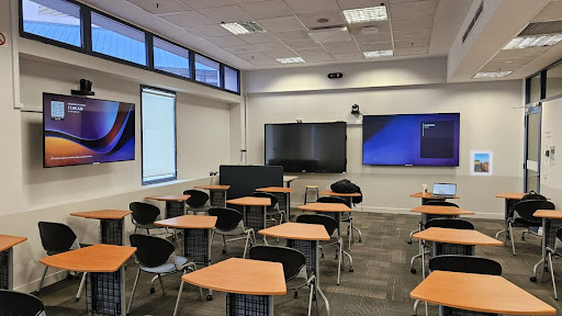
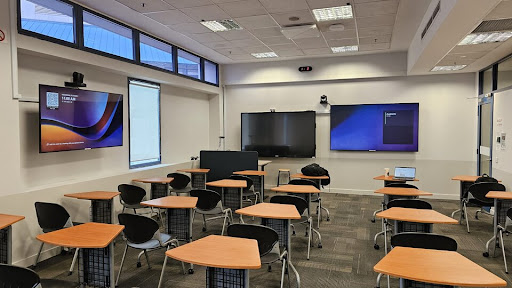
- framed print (481, 162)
